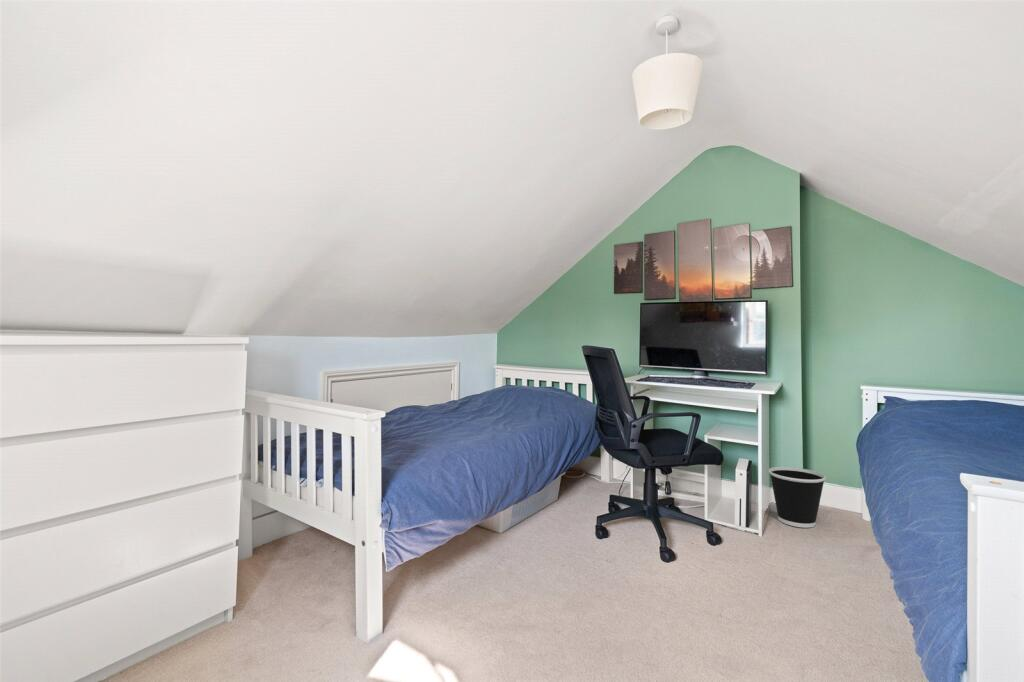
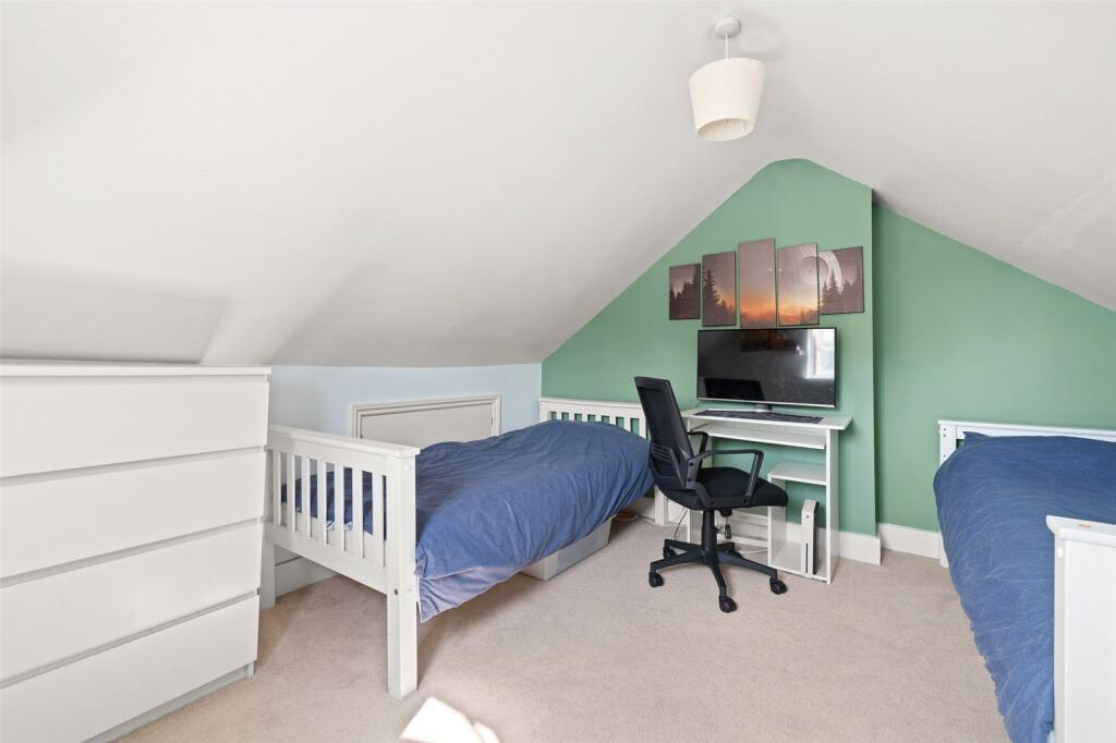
- wastebasket (796, 497)
